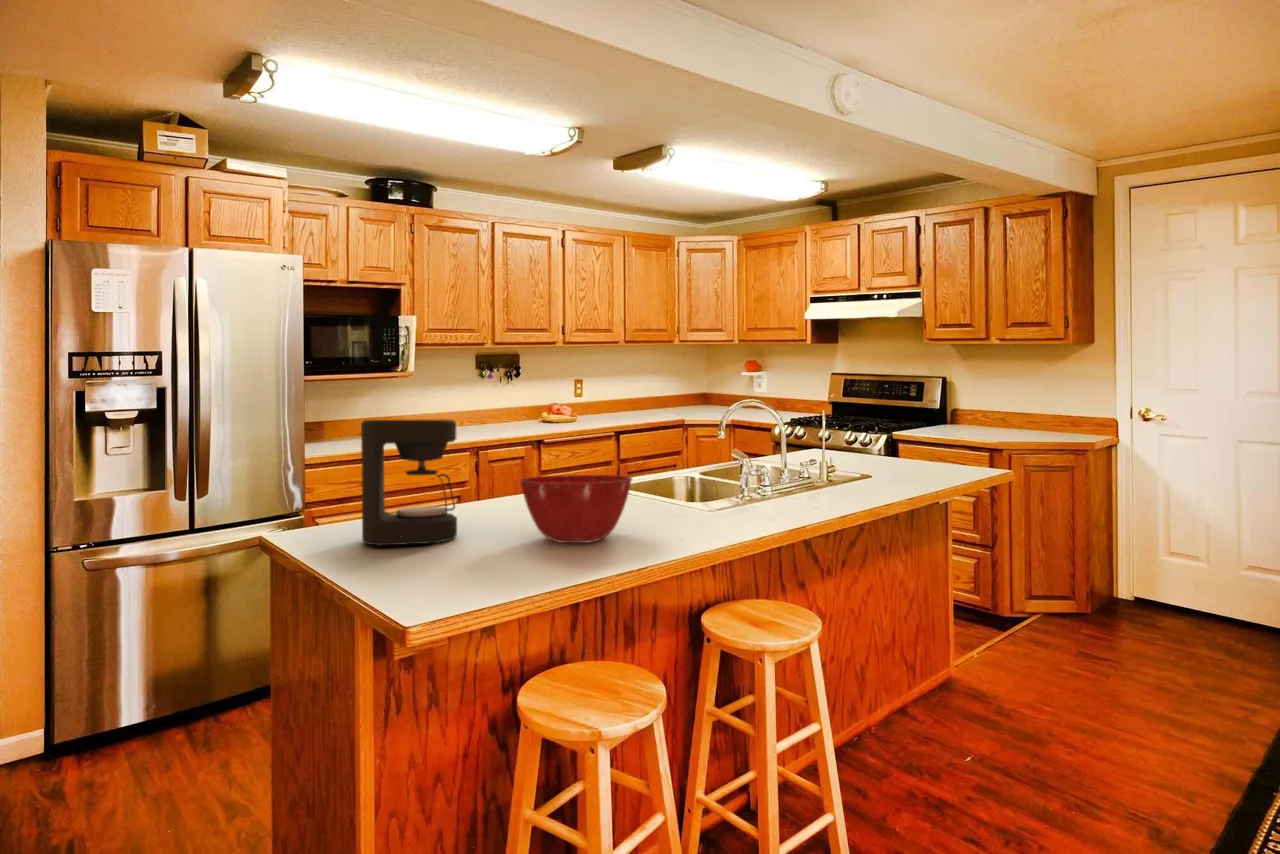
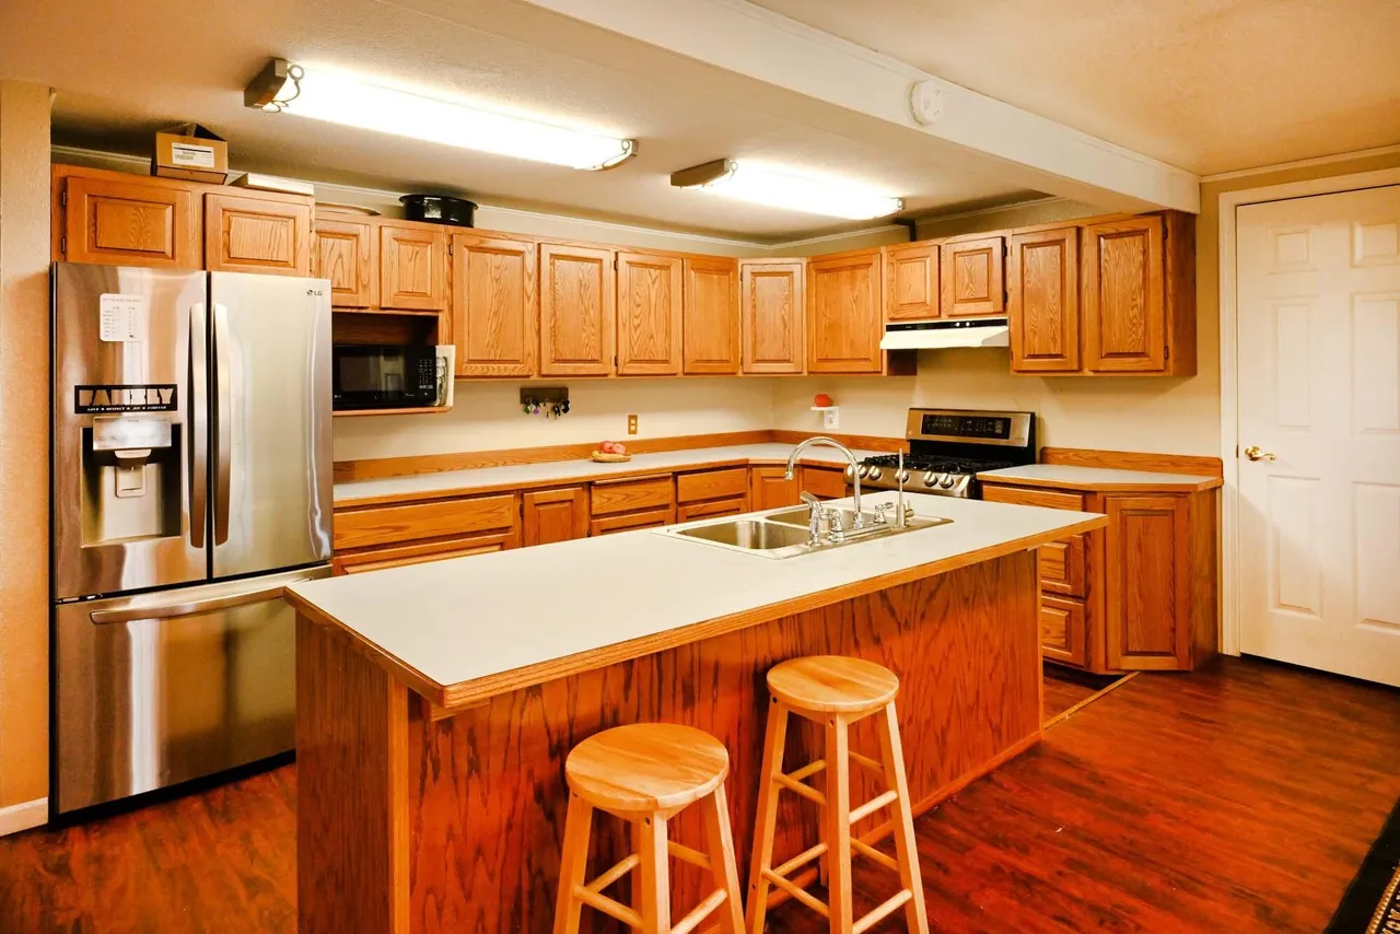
- coffee maker (409, 474)
- mixing bowl (576, 508)
